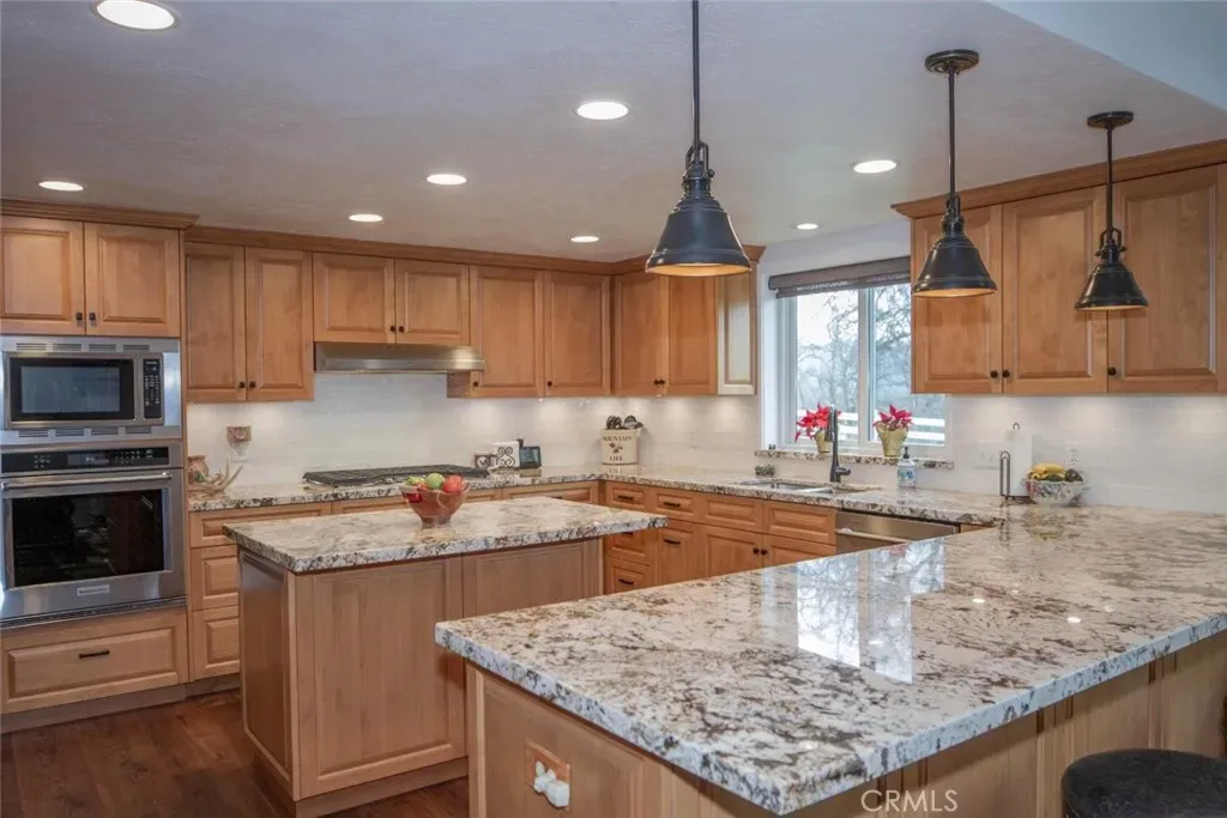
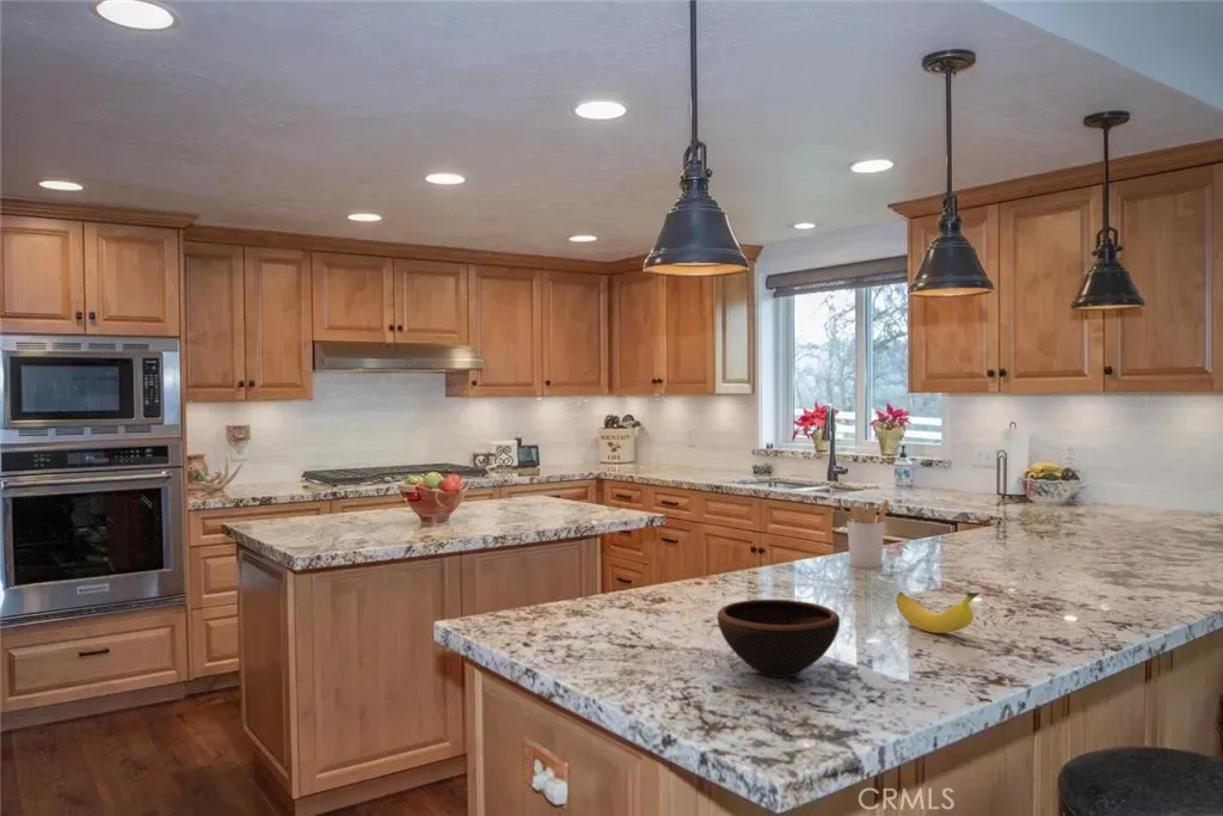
+ utensil holder (865, 533)
+ banana (933, 613)
+ bowl (778, 642)
